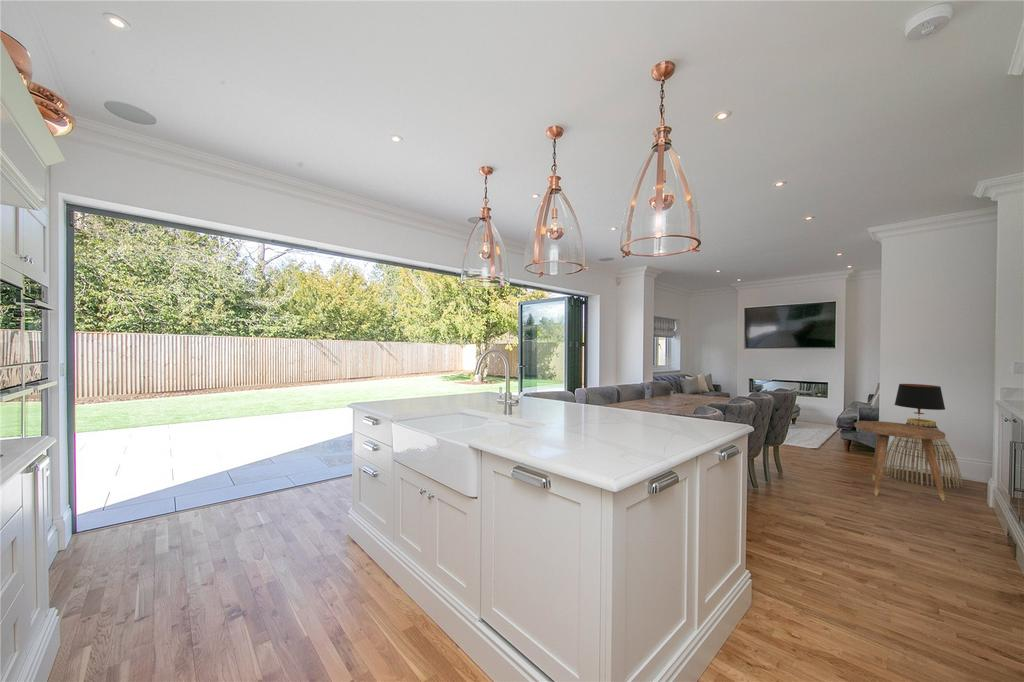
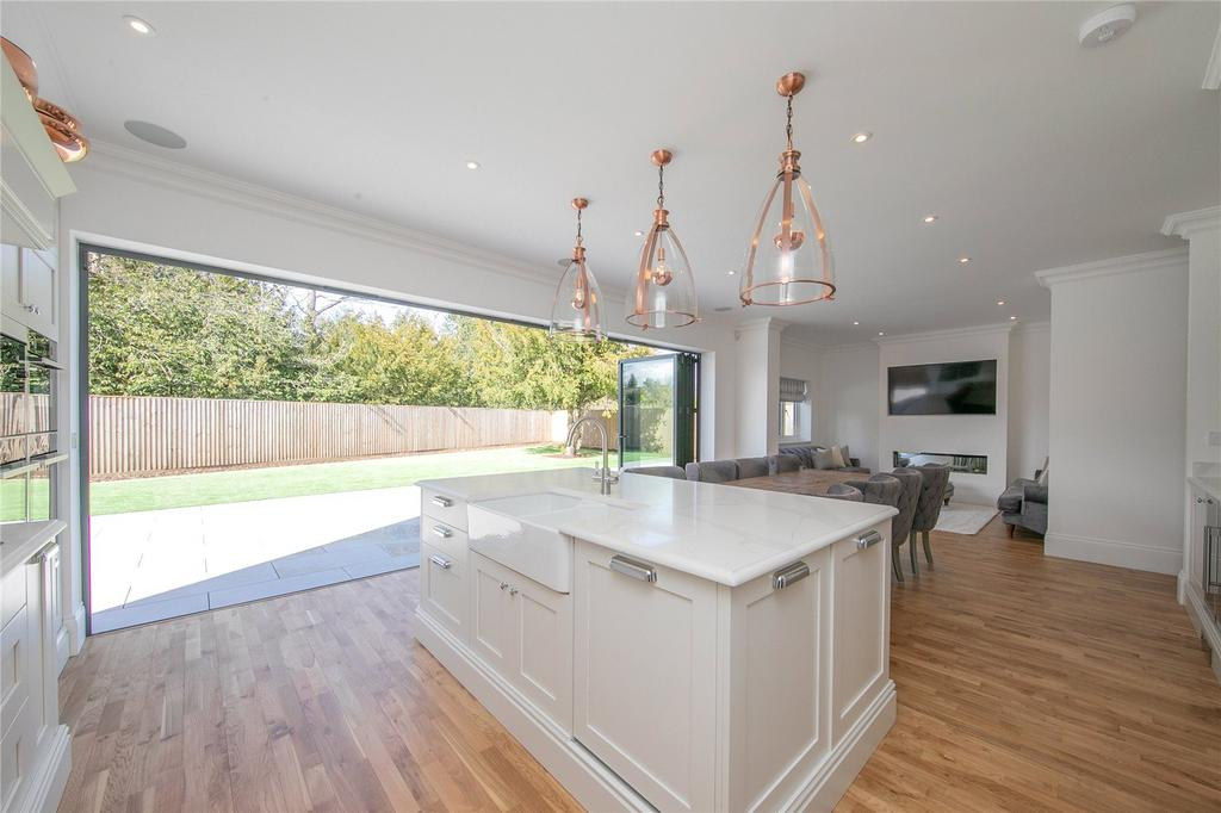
- basket (920, 449)
- table lamp (919, 407)
- side table (885, 458)
